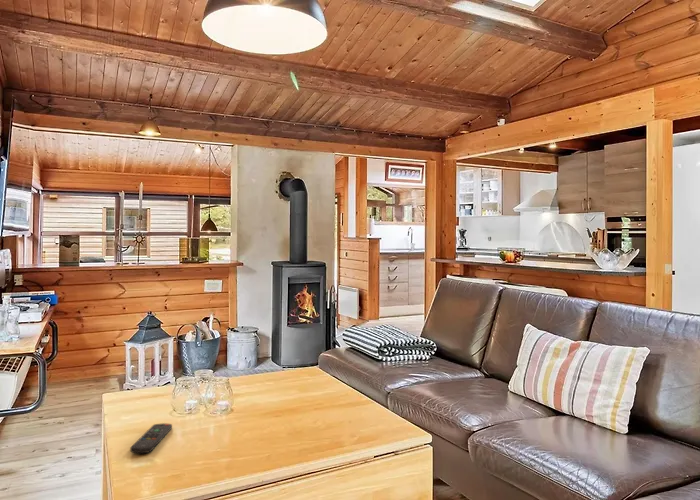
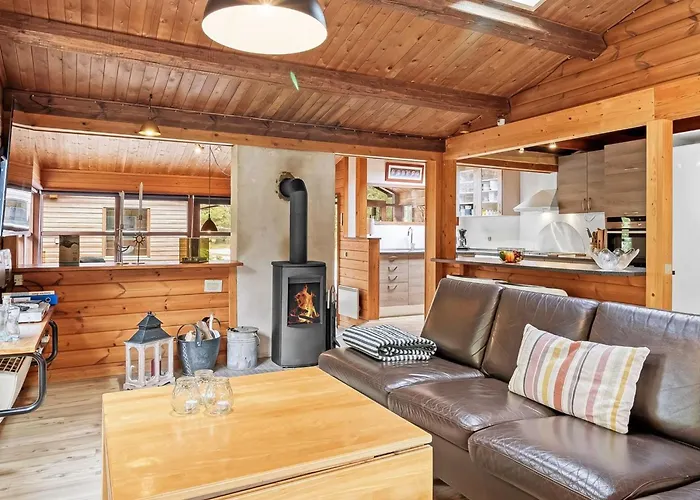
- remote control (152, 437)
